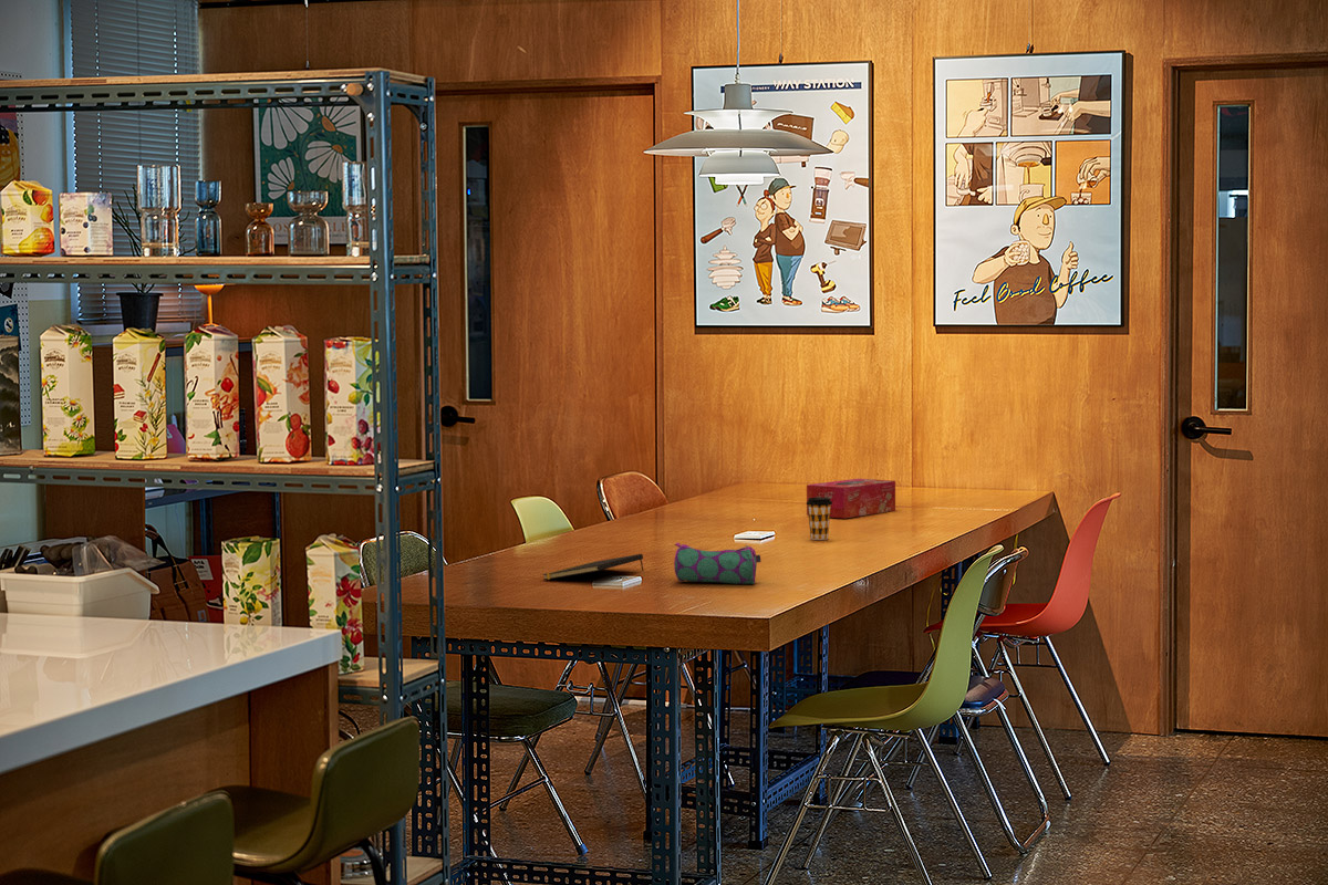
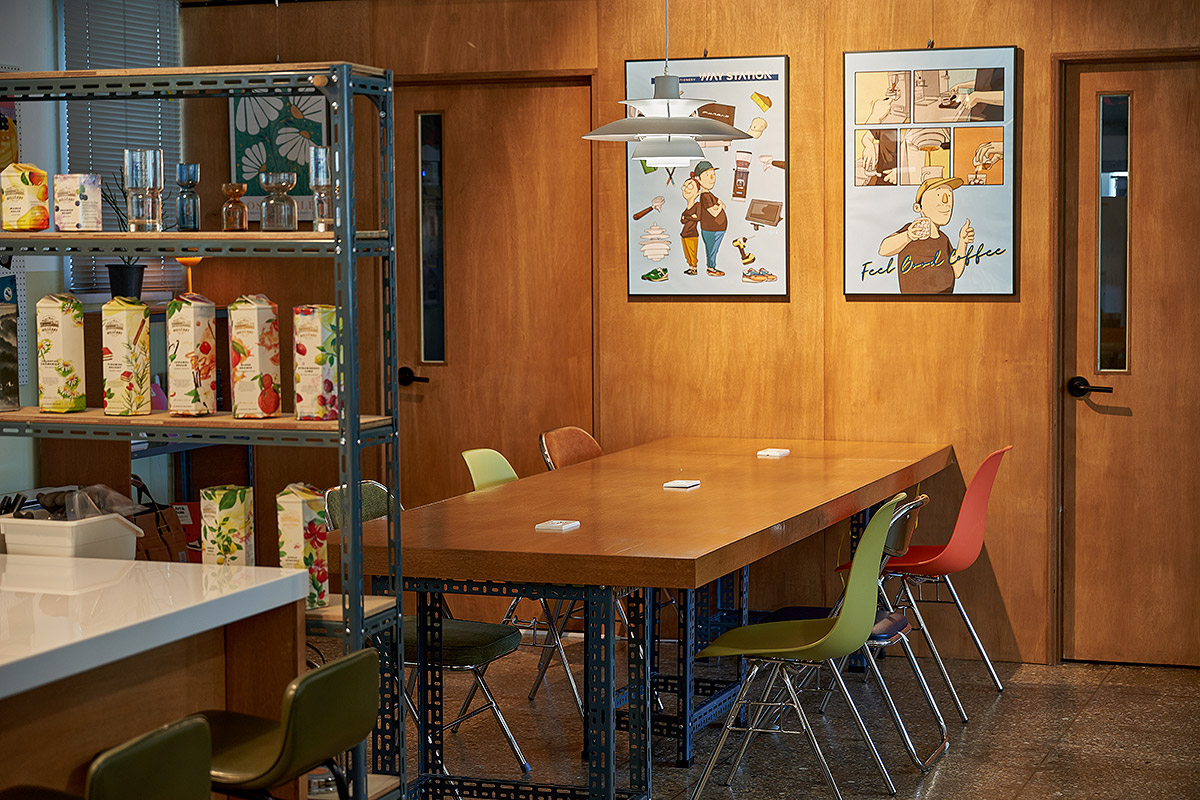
- notepad (593, 566)
- pencil case (716, 563)
- tissue box (851, 498)
- coffee cup (819, 518)
